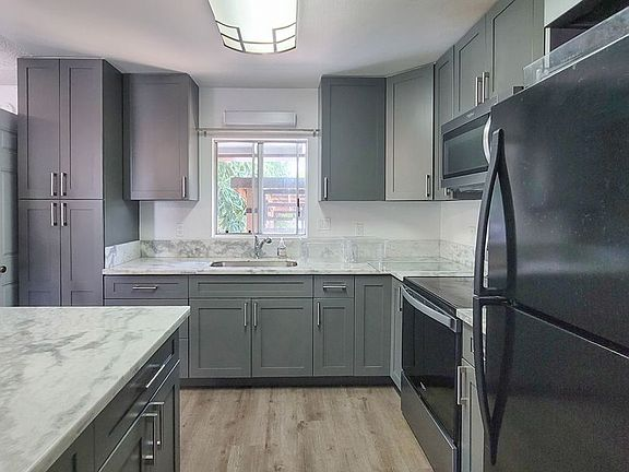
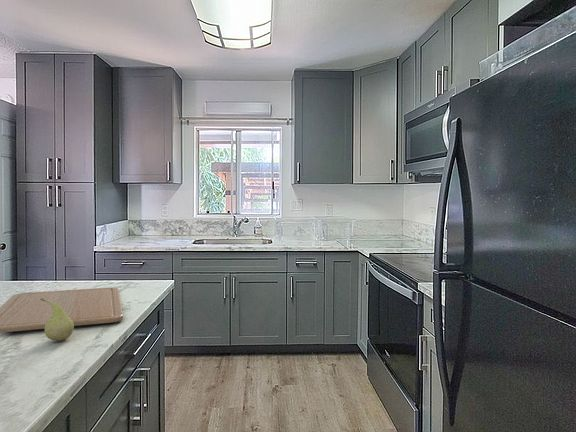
+ fruit (57, 318)
+ chopping board (62, 305)
